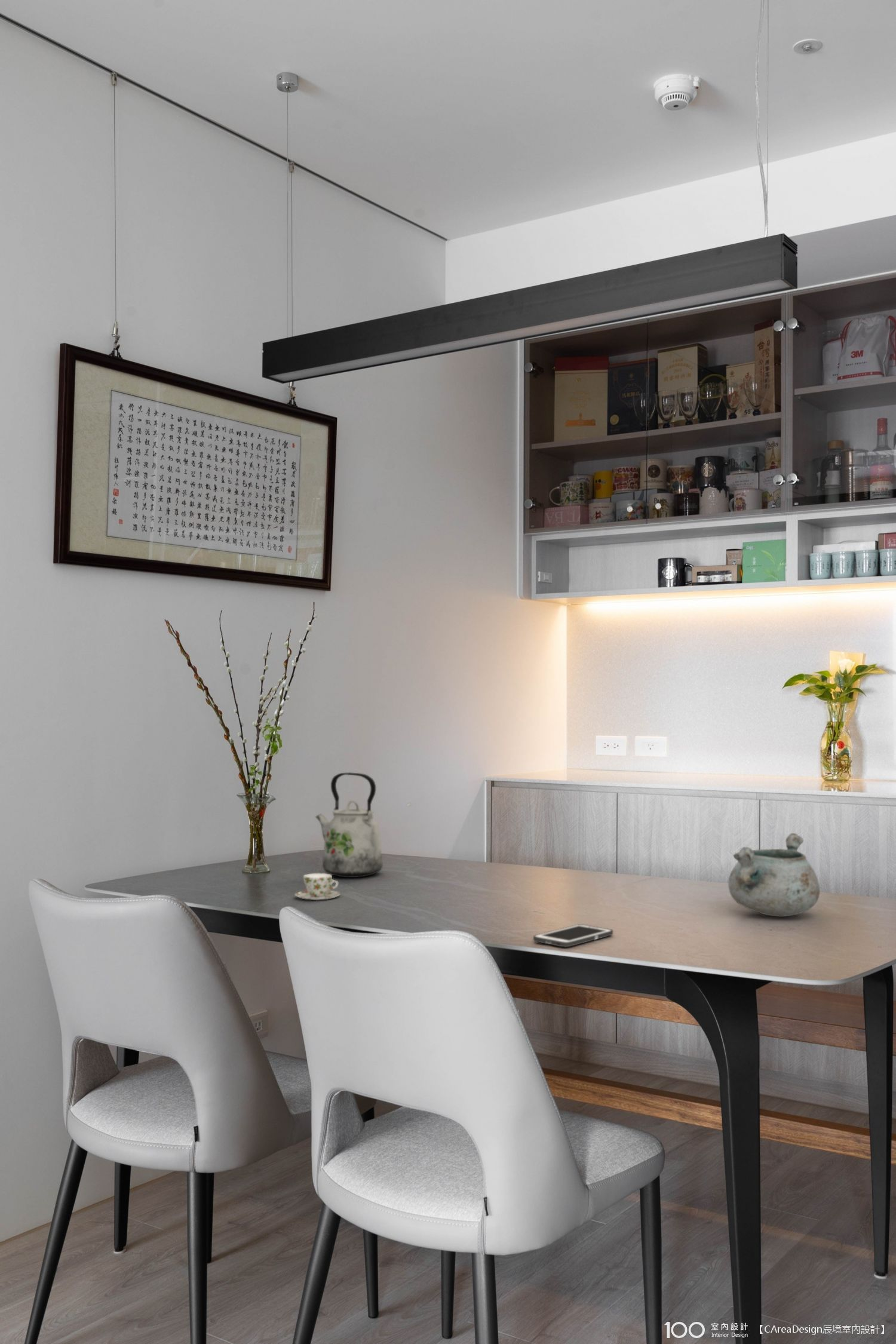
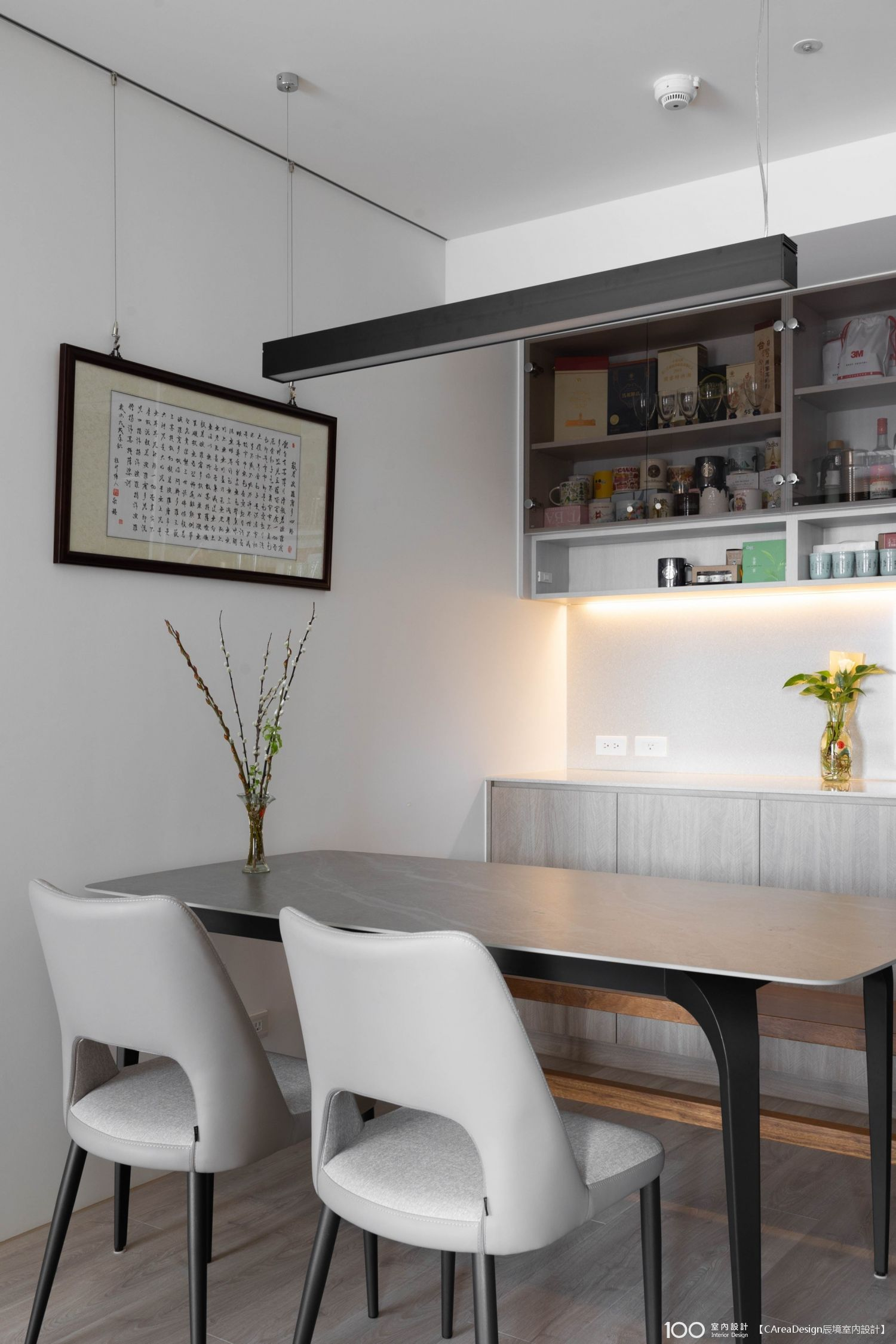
- decorative bowl (772, 876)
- cell phone (573, 935)
- kettle (345, 823)
- teacup (317, 886)
